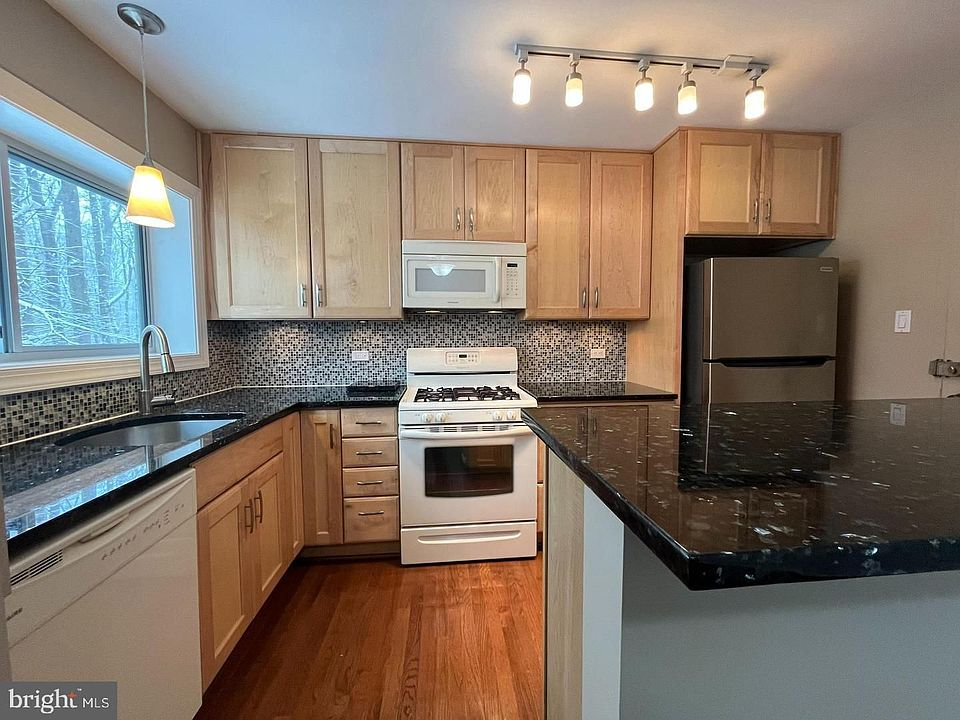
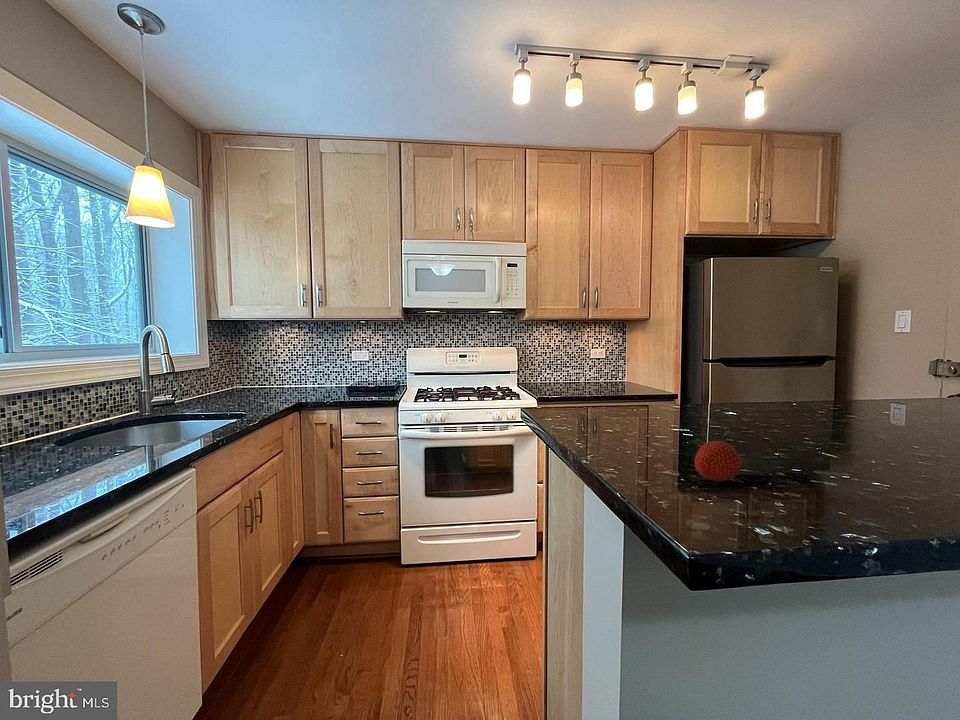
+ fruit (716, 460)
